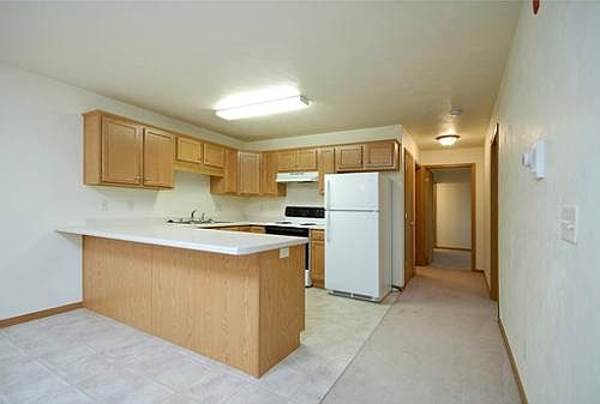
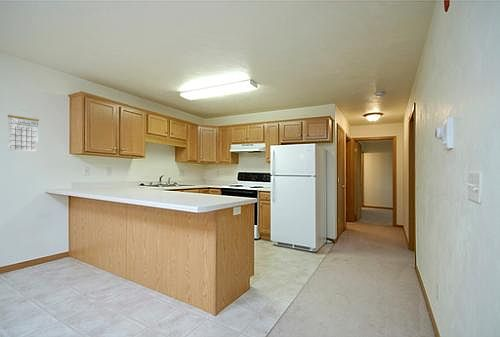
+ calendar (23, 130)
